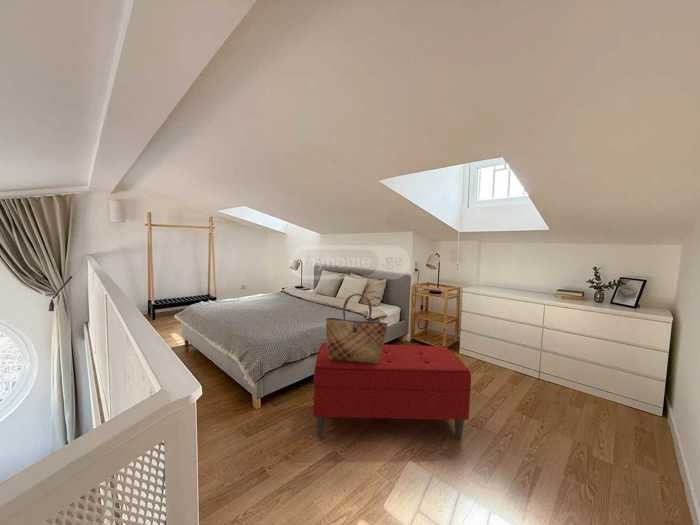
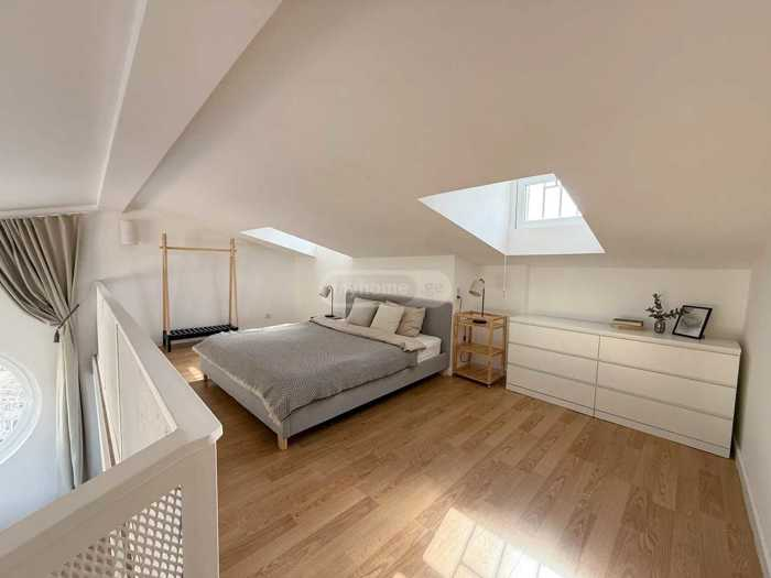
- bench (386, 387)
- tote bag (355, 327)
